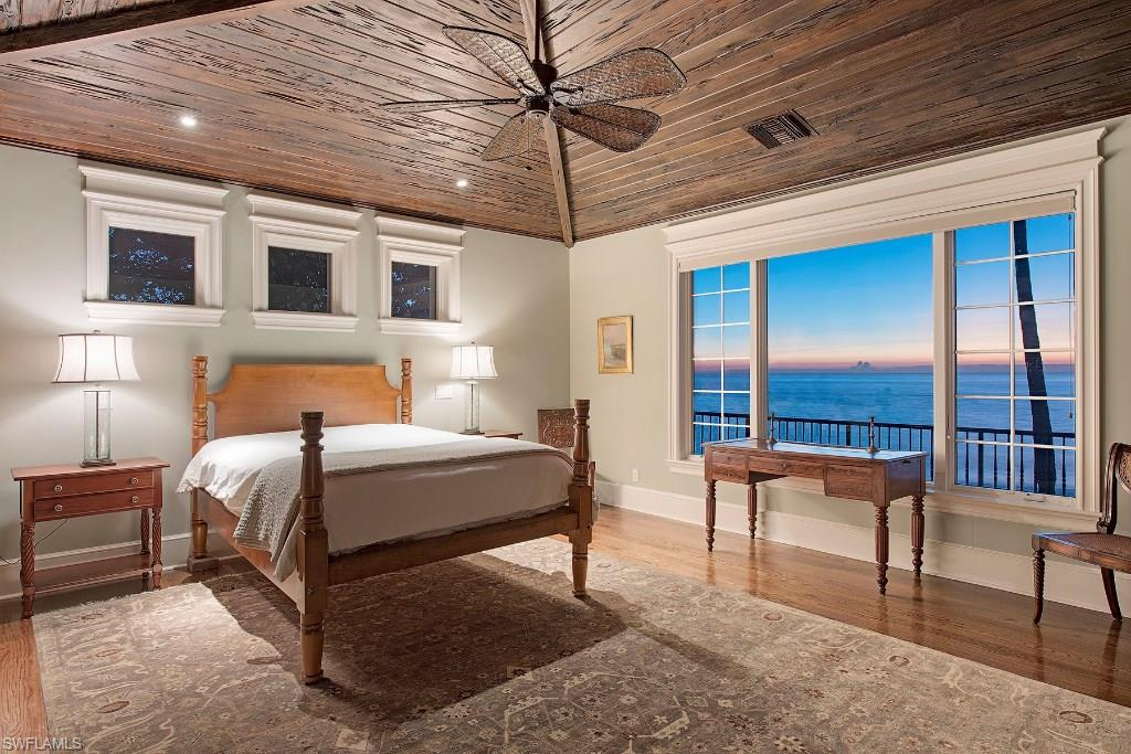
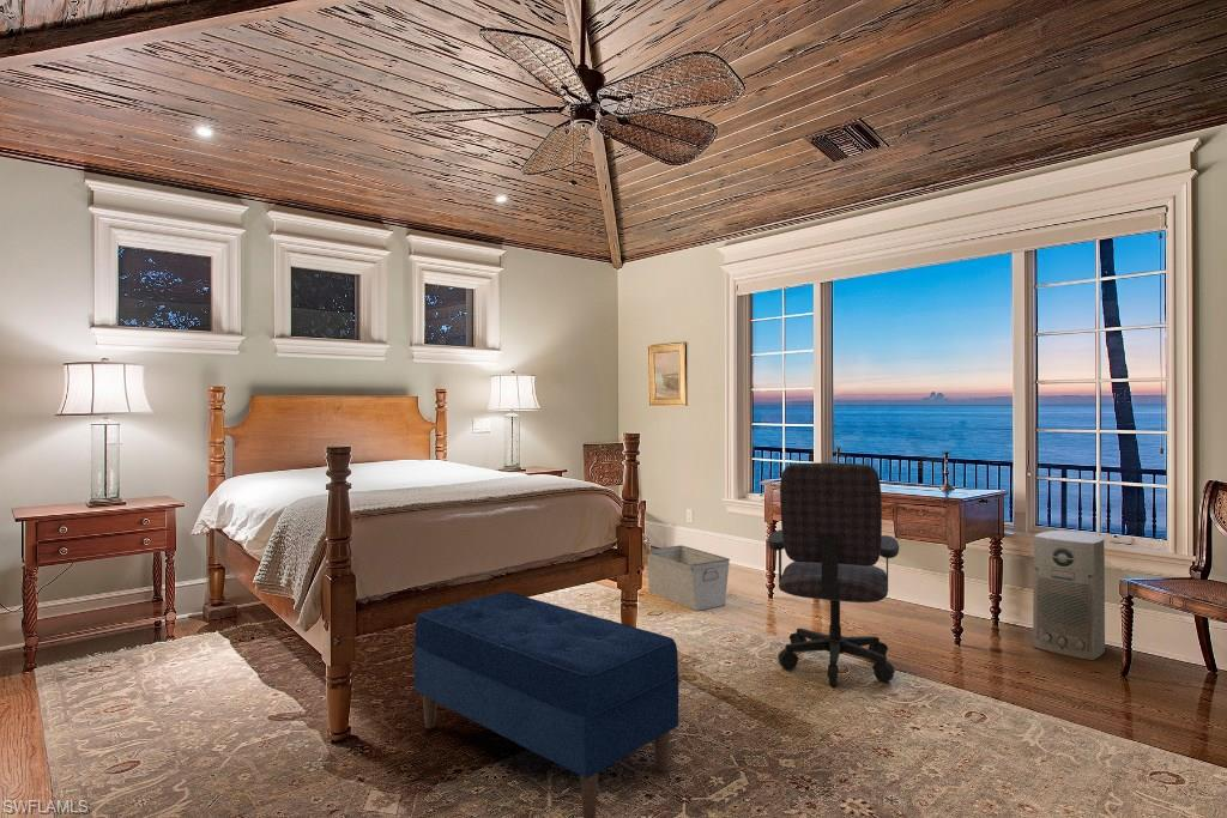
+ bench (538, 685)
+ storage bin (685, 576)
+ air purifier (1070, 590)
+ office chair (832, 563)
